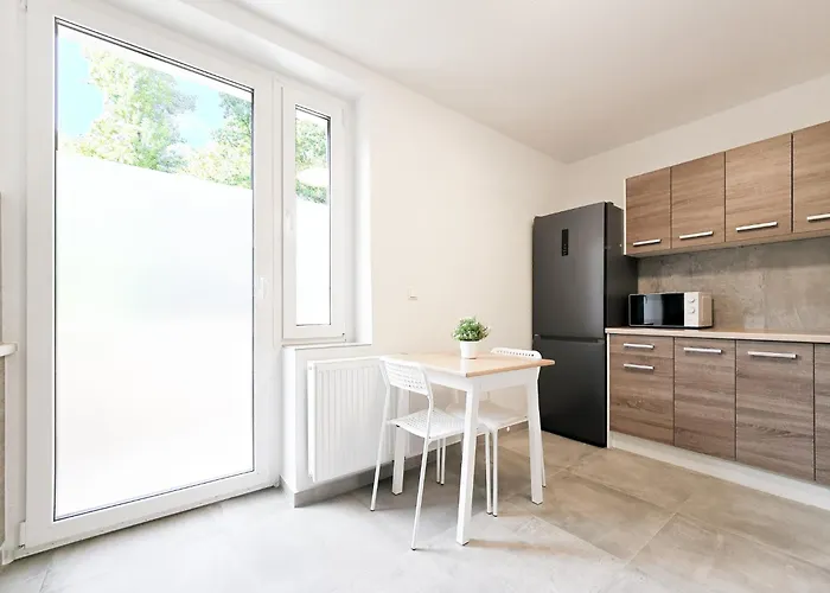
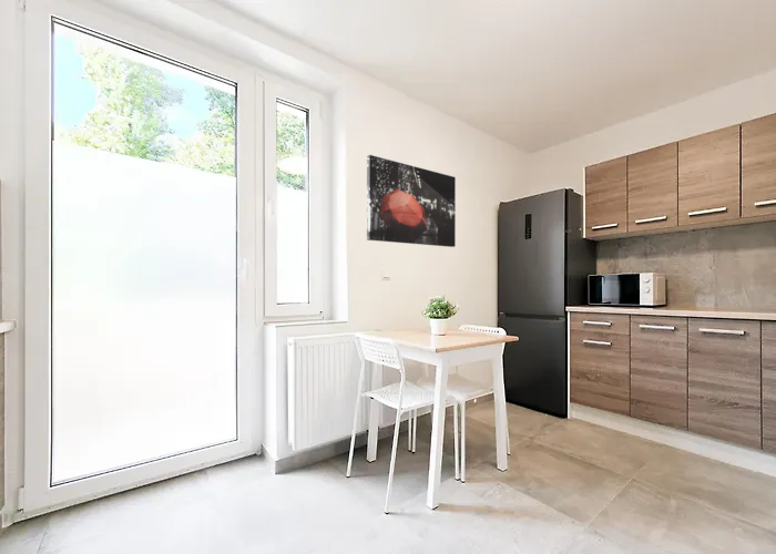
+ wall art (415, 205)
